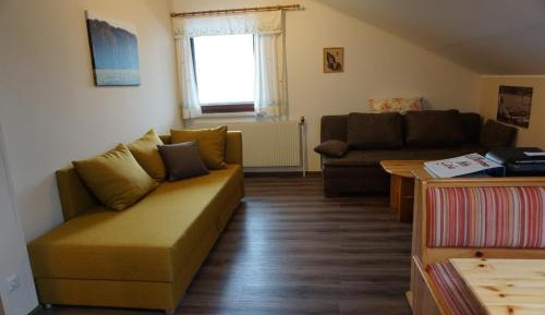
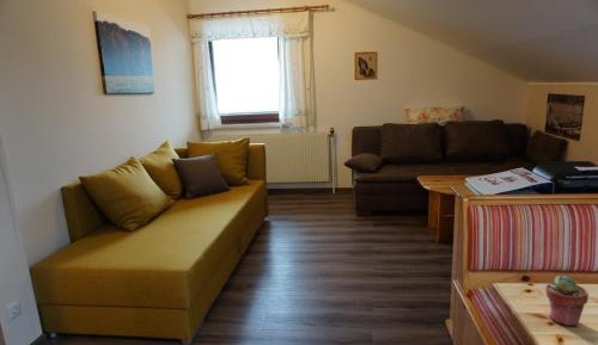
+ potted succulent (566, 297)
